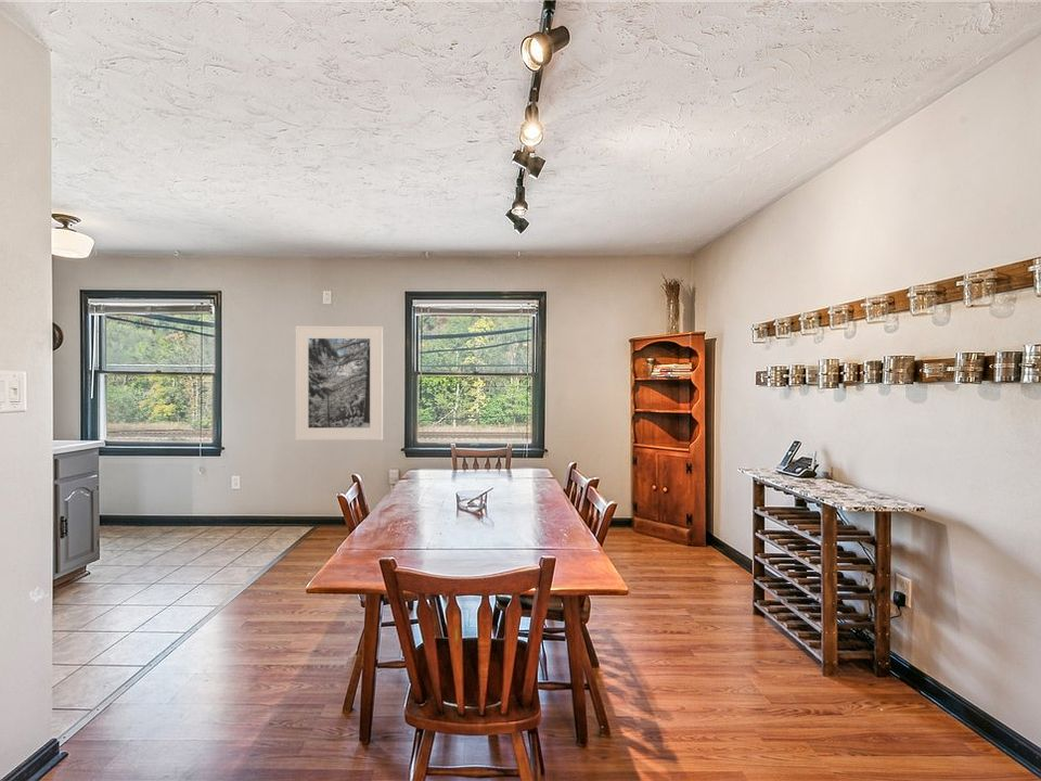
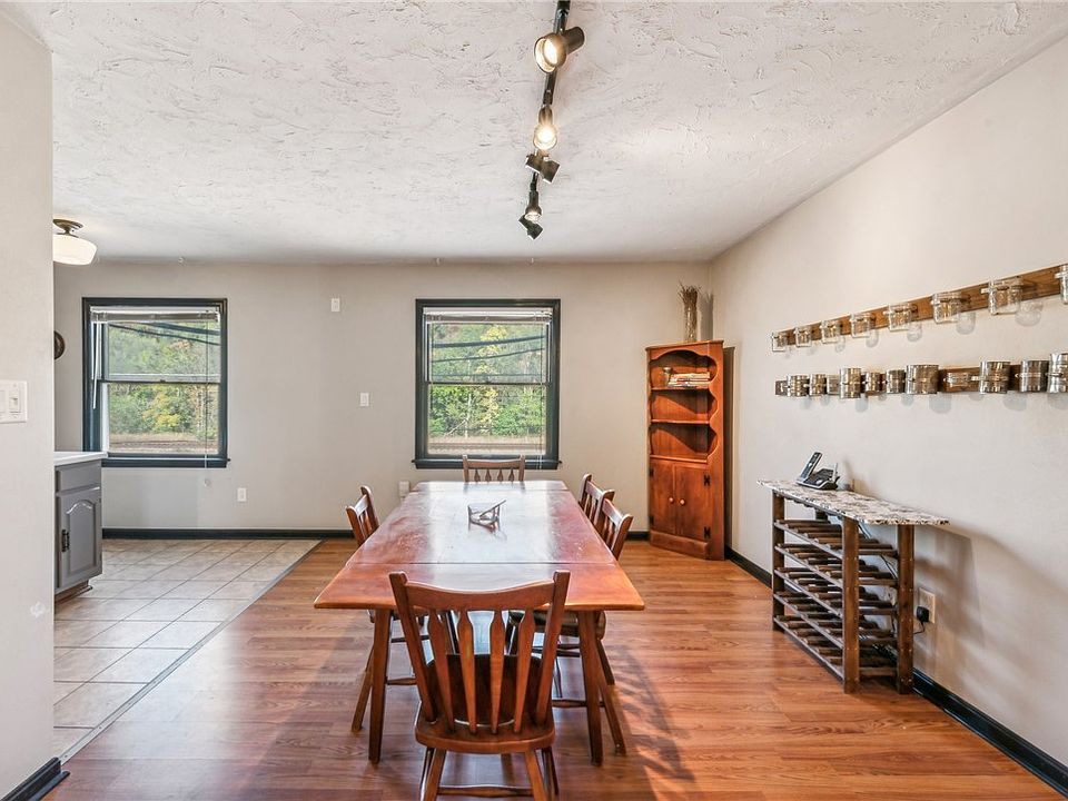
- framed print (339, 383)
